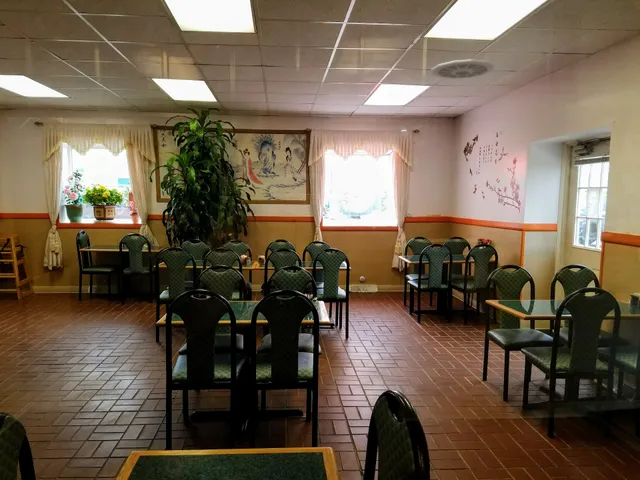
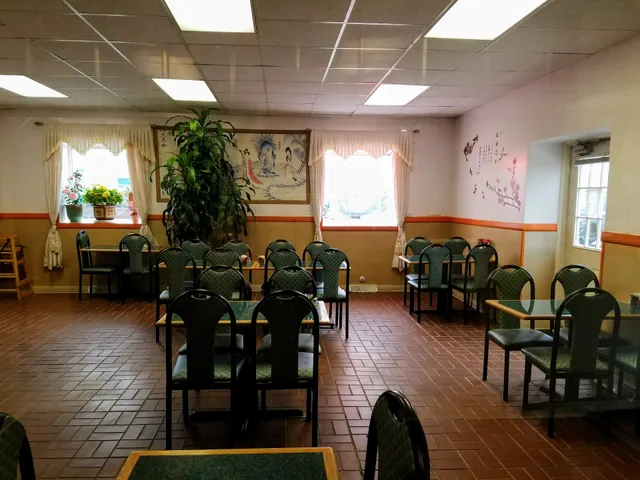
- ceiling vent (462, 71)
